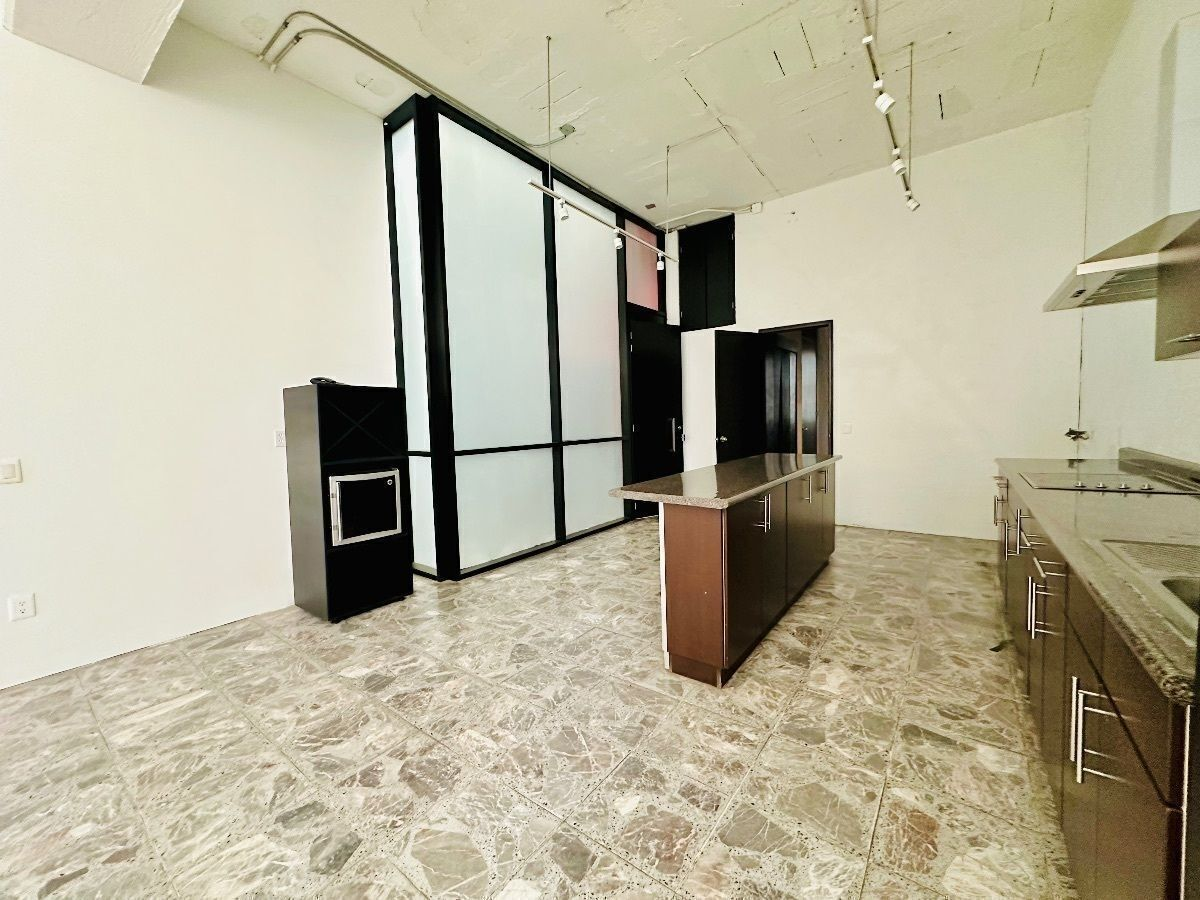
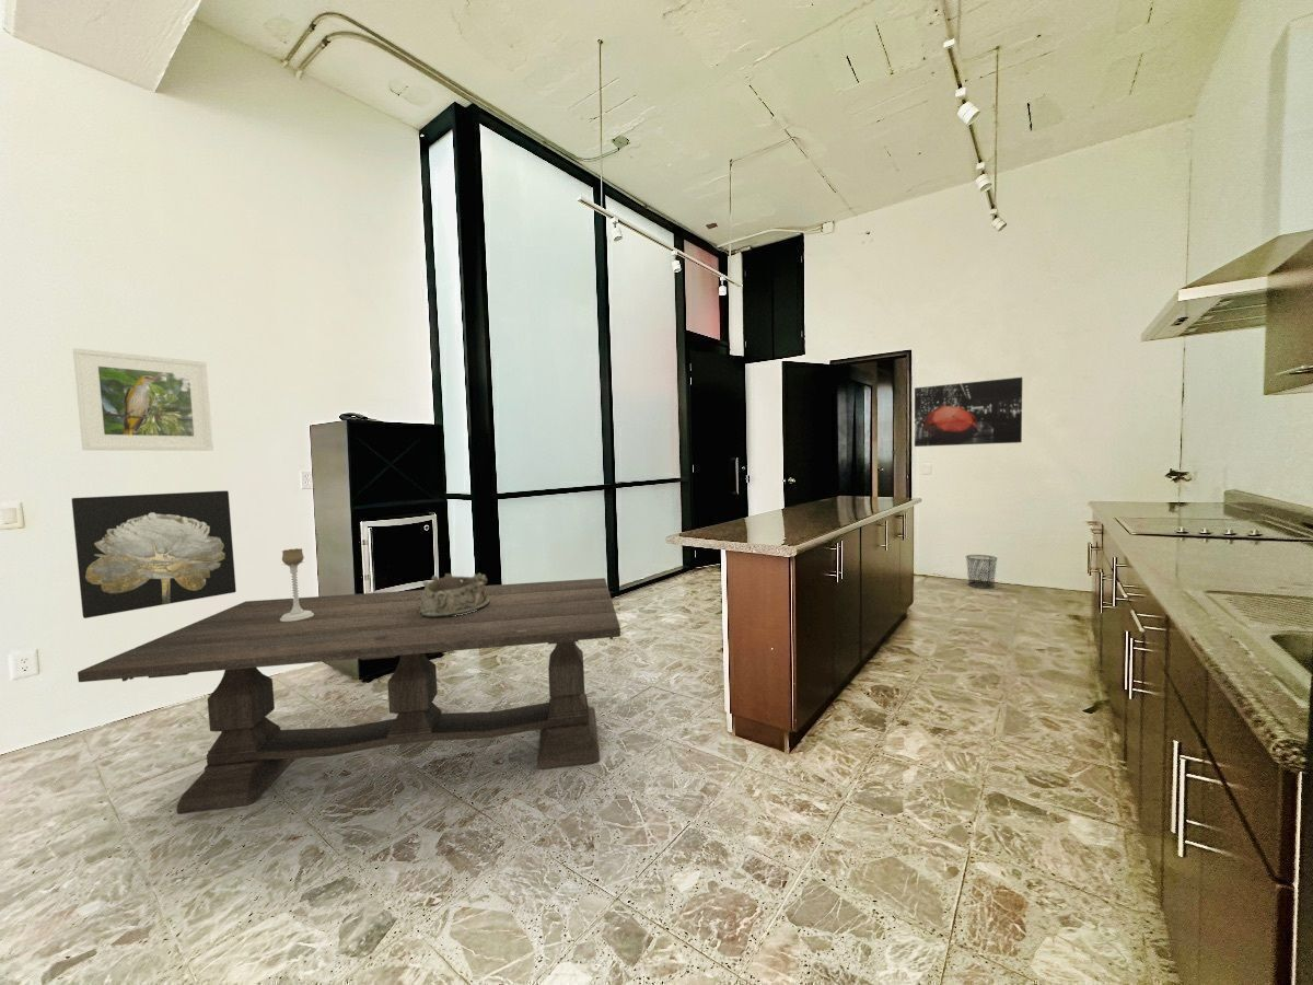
+ wall art (161, 548)
+ dining table (413, 685)
+ wall art (965, 414)
+ waste bin (980, 571)
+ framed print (148, 403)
+ candle holder (294, 582)
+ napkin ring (454, 592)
